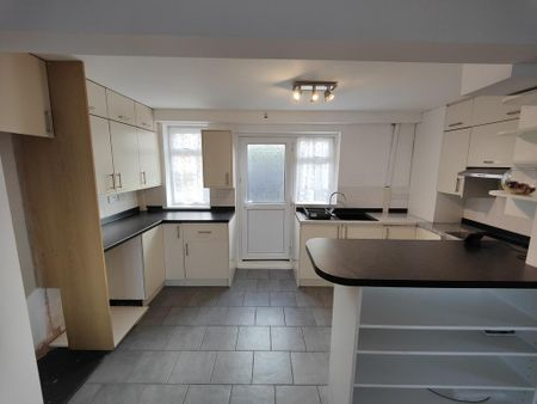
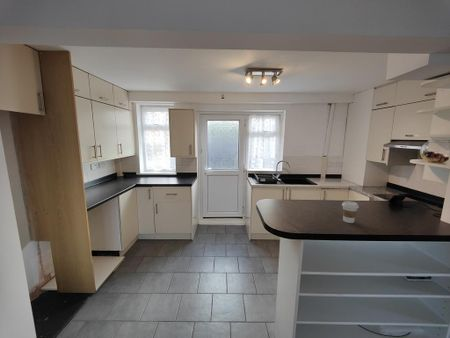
+ coffee cup (349, 212)
